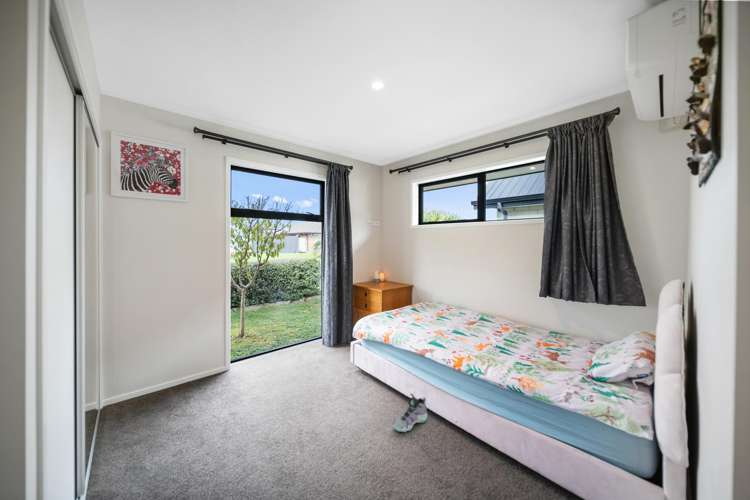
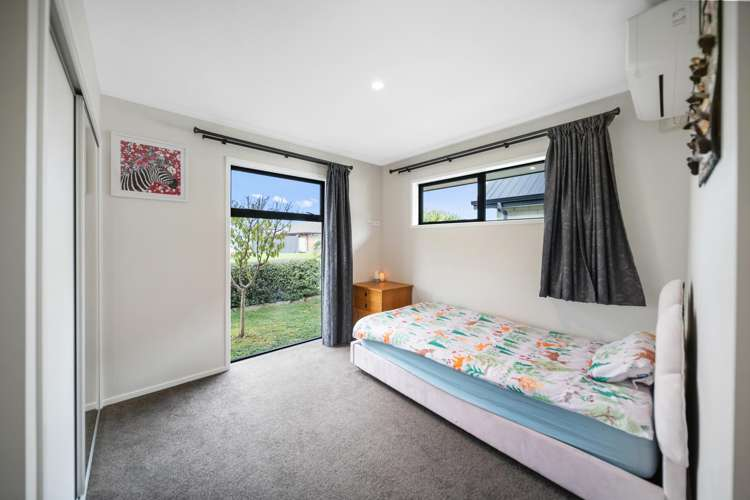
- sneaker (410, 409)
